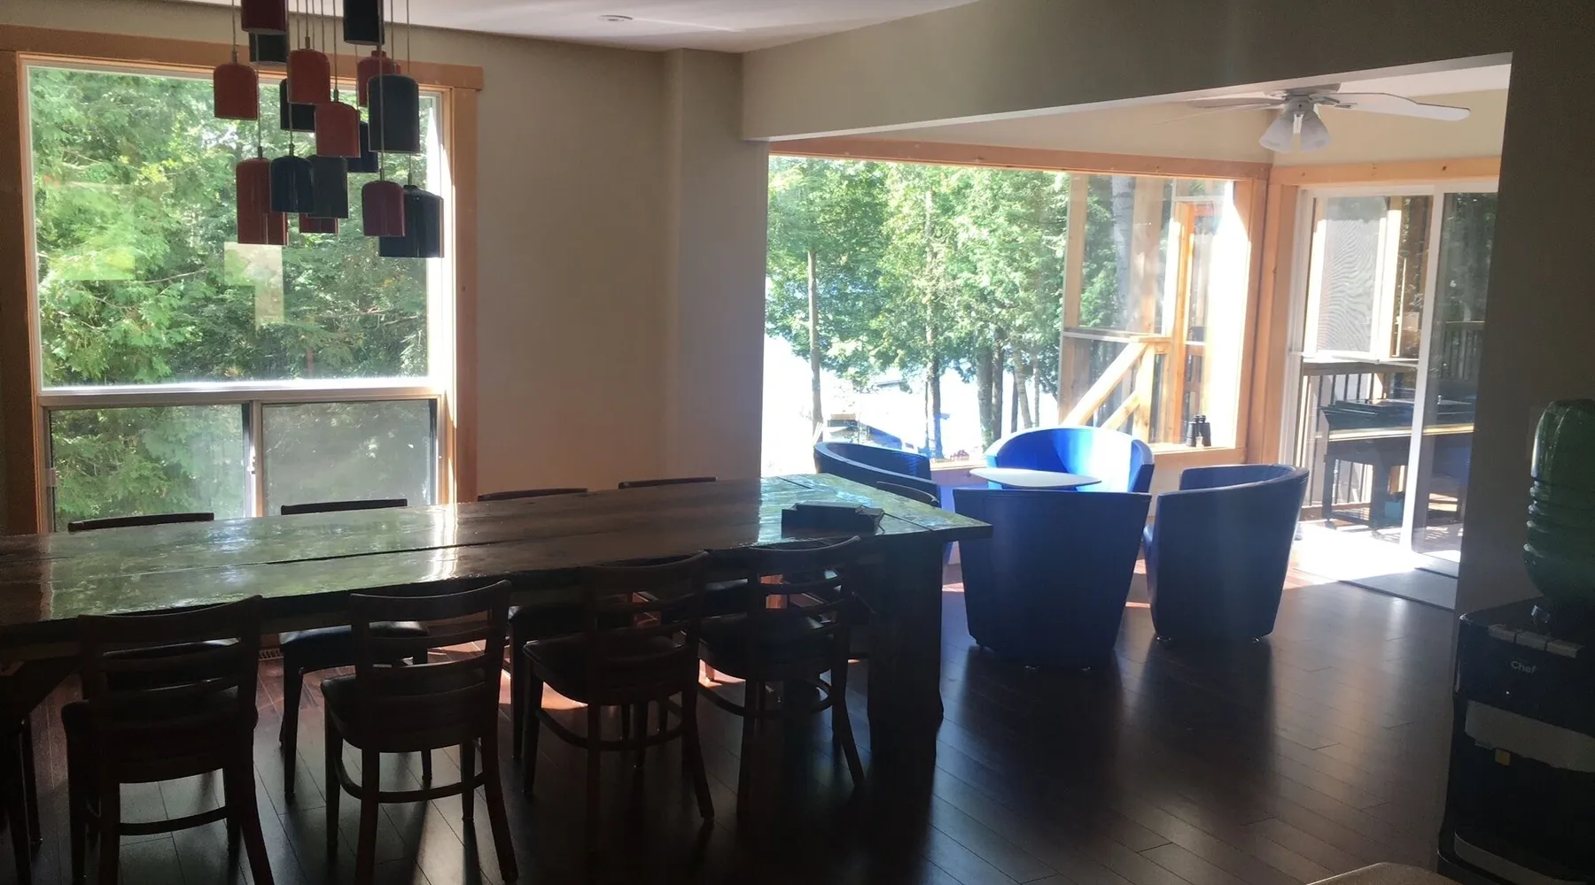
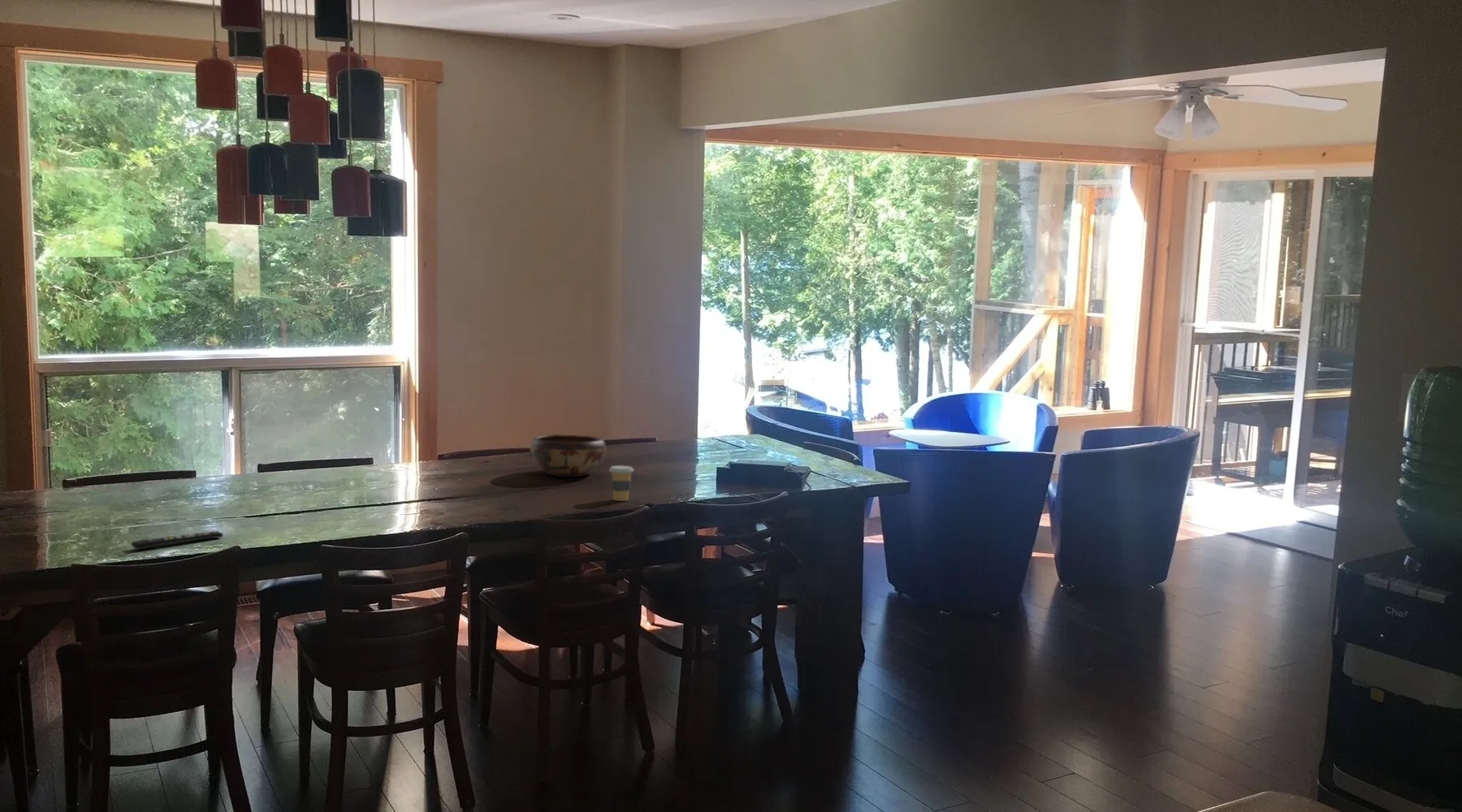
+ coffee cup (621, 483)
+ remote control (178, 539)
+ decorative bowl (568, 456)
